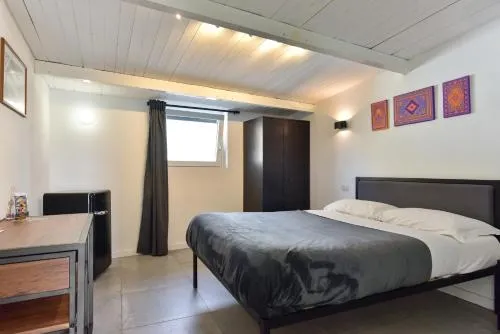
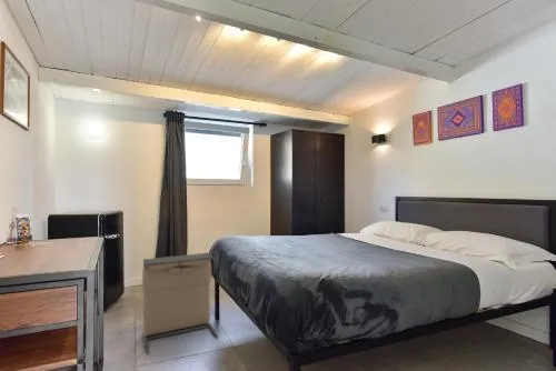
+ laundry hamper (180, 298)
